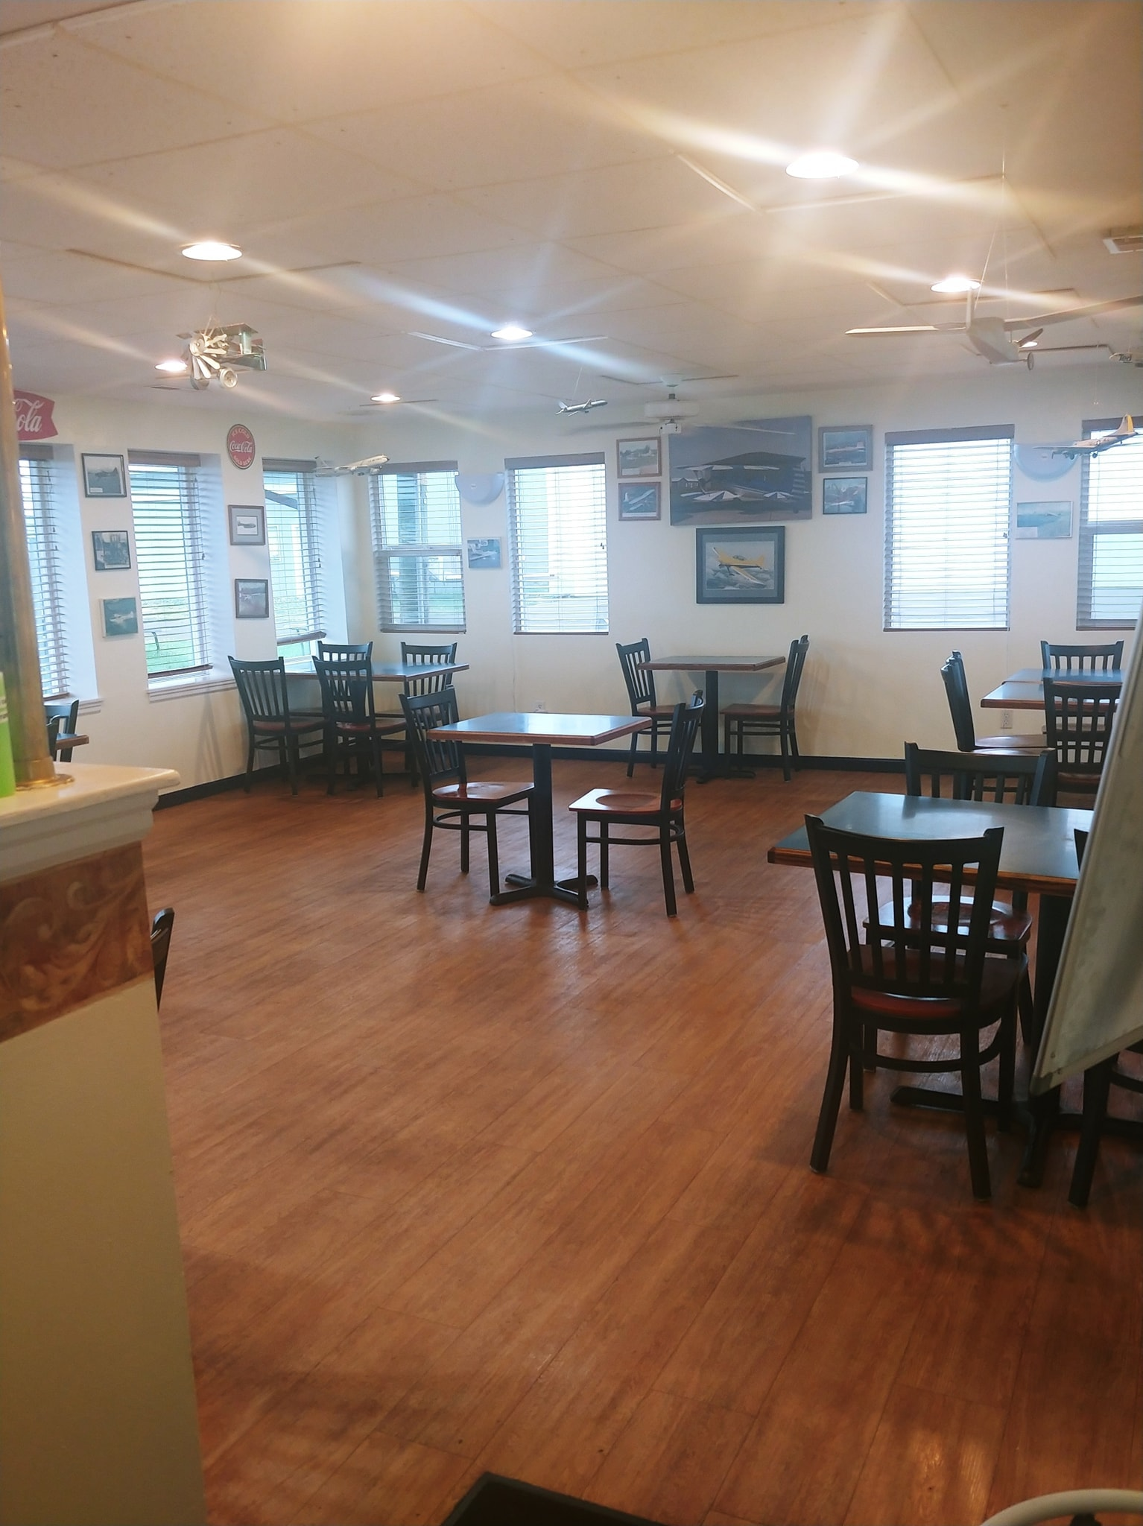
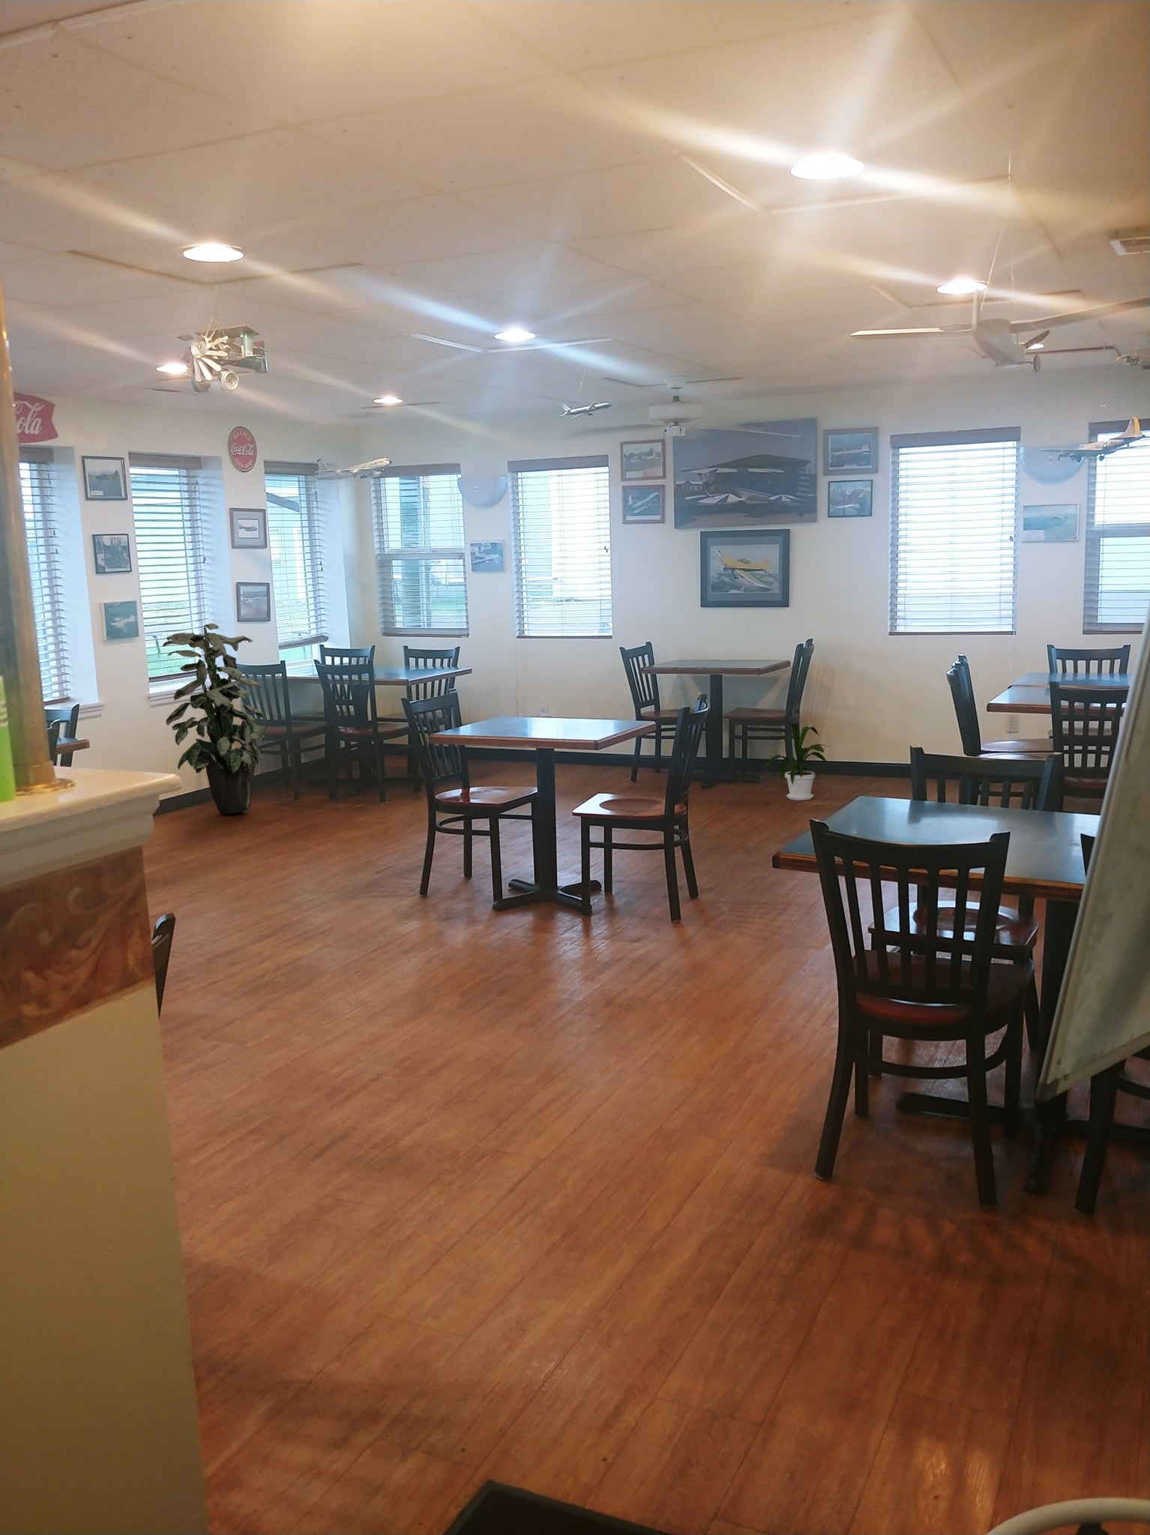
+ house plant (800, 760)
+ indoor plant (216, 719)
